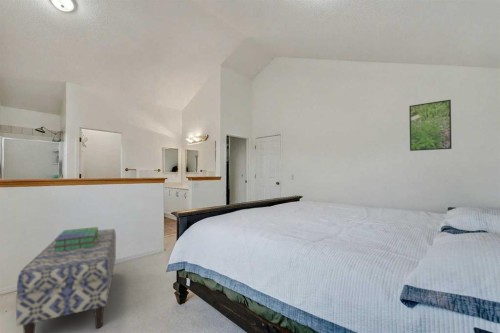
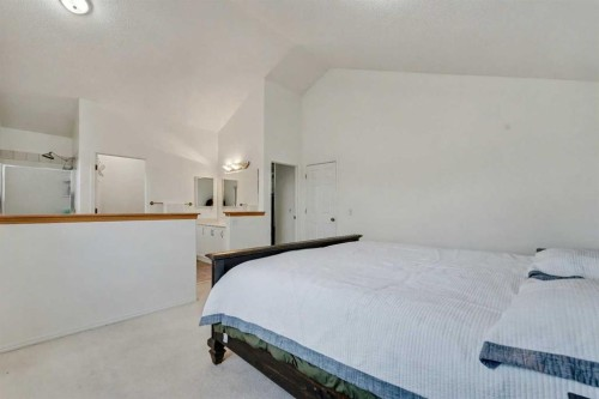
- stack of books (78, 237)
- bench (79, 272)
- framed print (429, 126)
